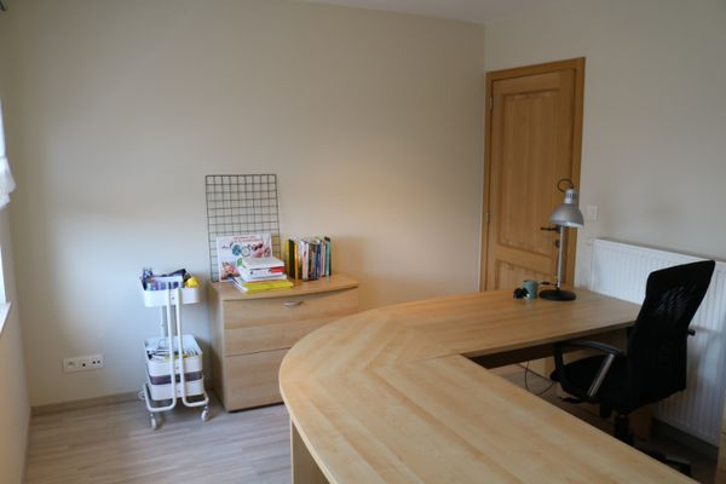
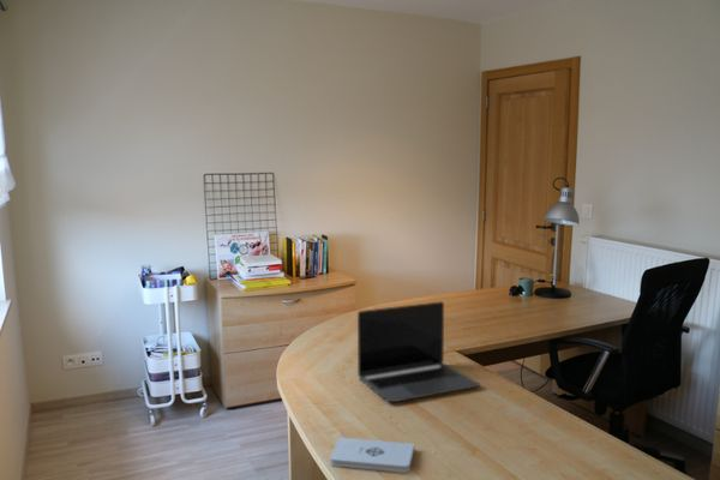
+ notepad (372, 454)
+ laptop (418, 348)
